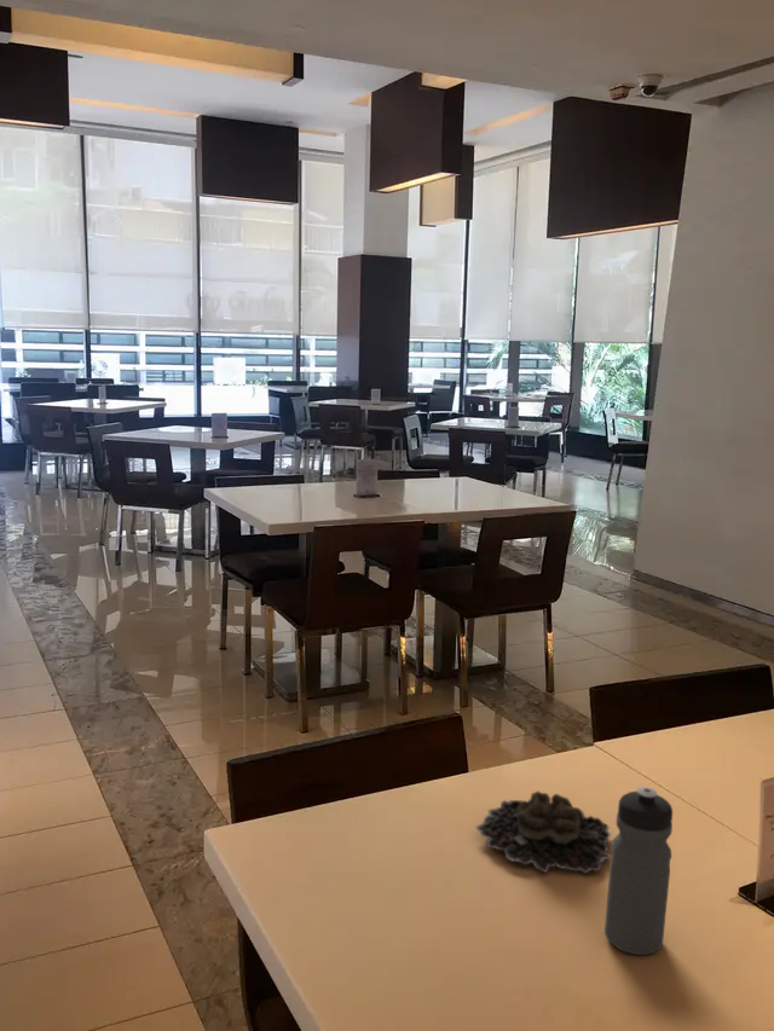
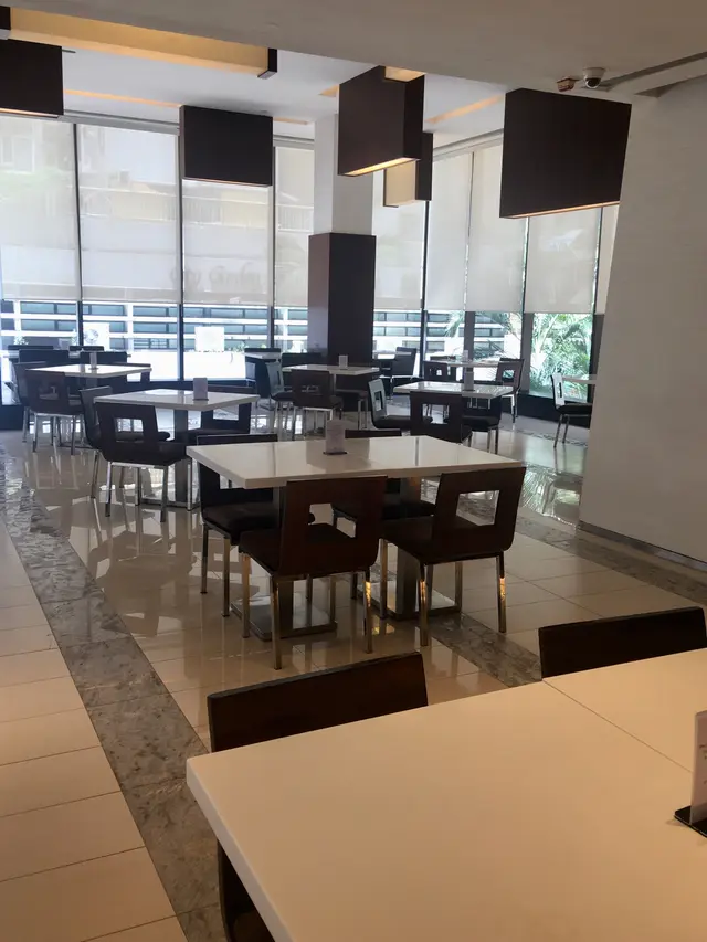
- water bottle (640, 865)
- succulent plant (547, 817)
